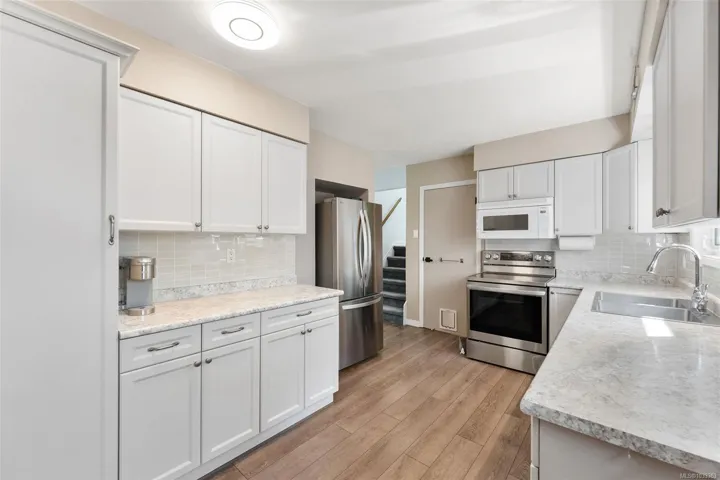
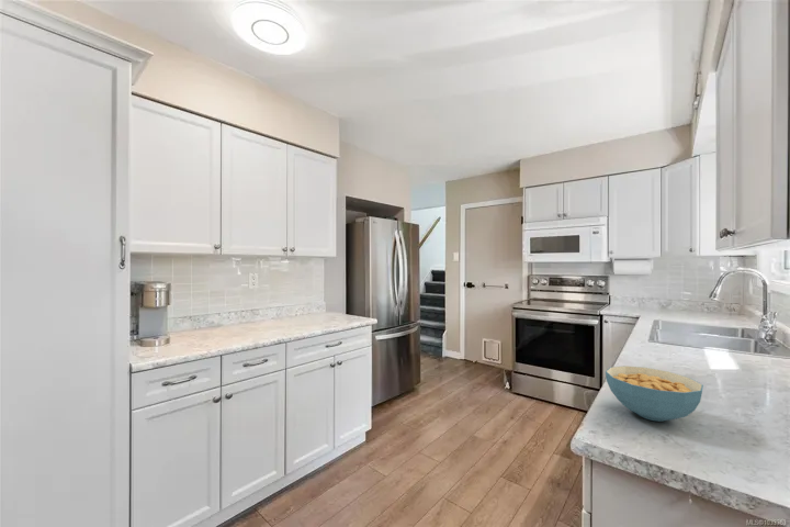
+ cereal bowl (651, 396)
